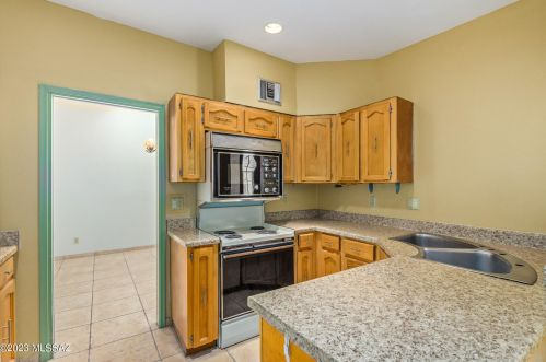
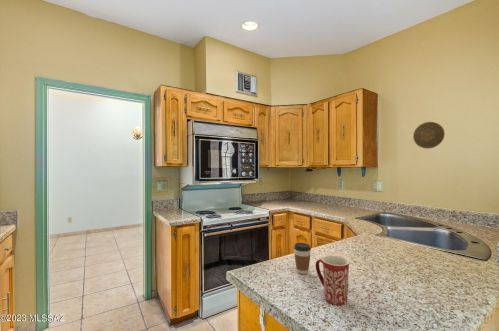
+ coffee cup (302, 258)
+ decorative plate (427, 135)
+ mug (331, 277)
